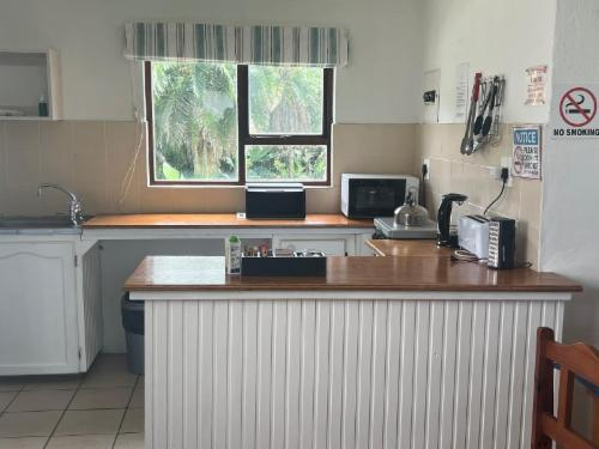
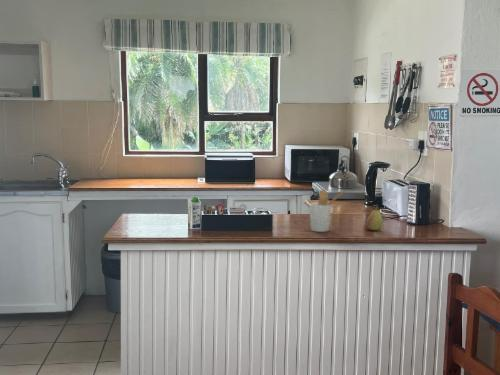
+ fruit (375, 217)
+ utensil holder (326, 210)
